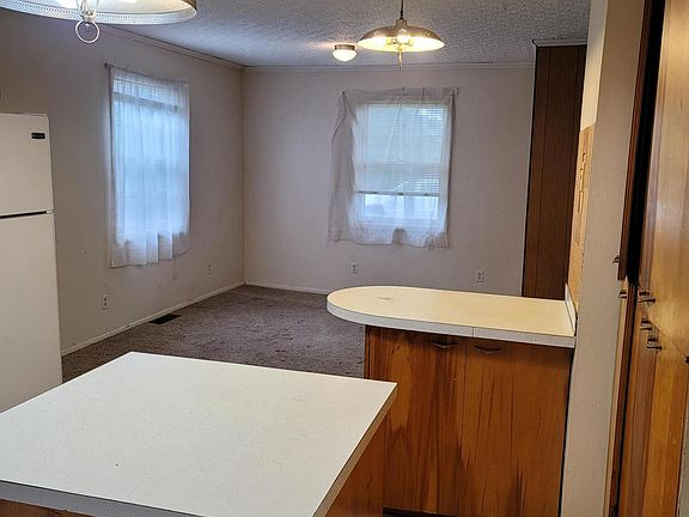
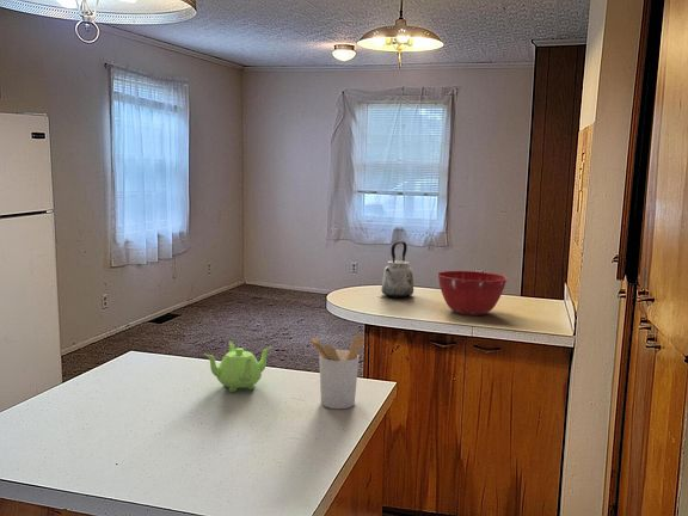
+ utensil holder (333, 369)
+ kettle (395, 269)
+ mixing bowl (471, 293)
+ teapot (238, 367)
